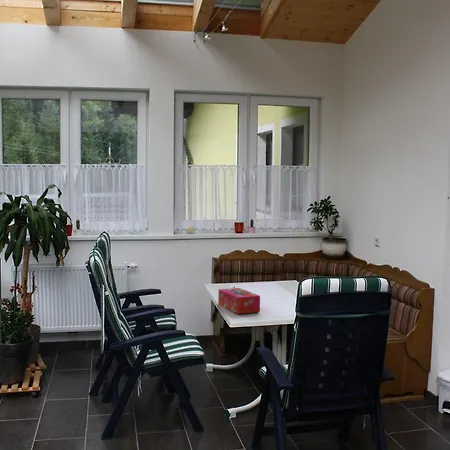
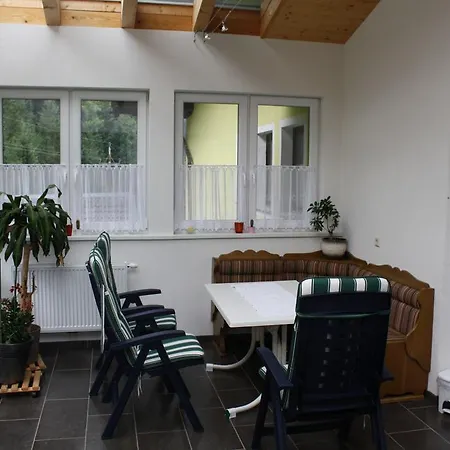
- tissue box (238, 300)
